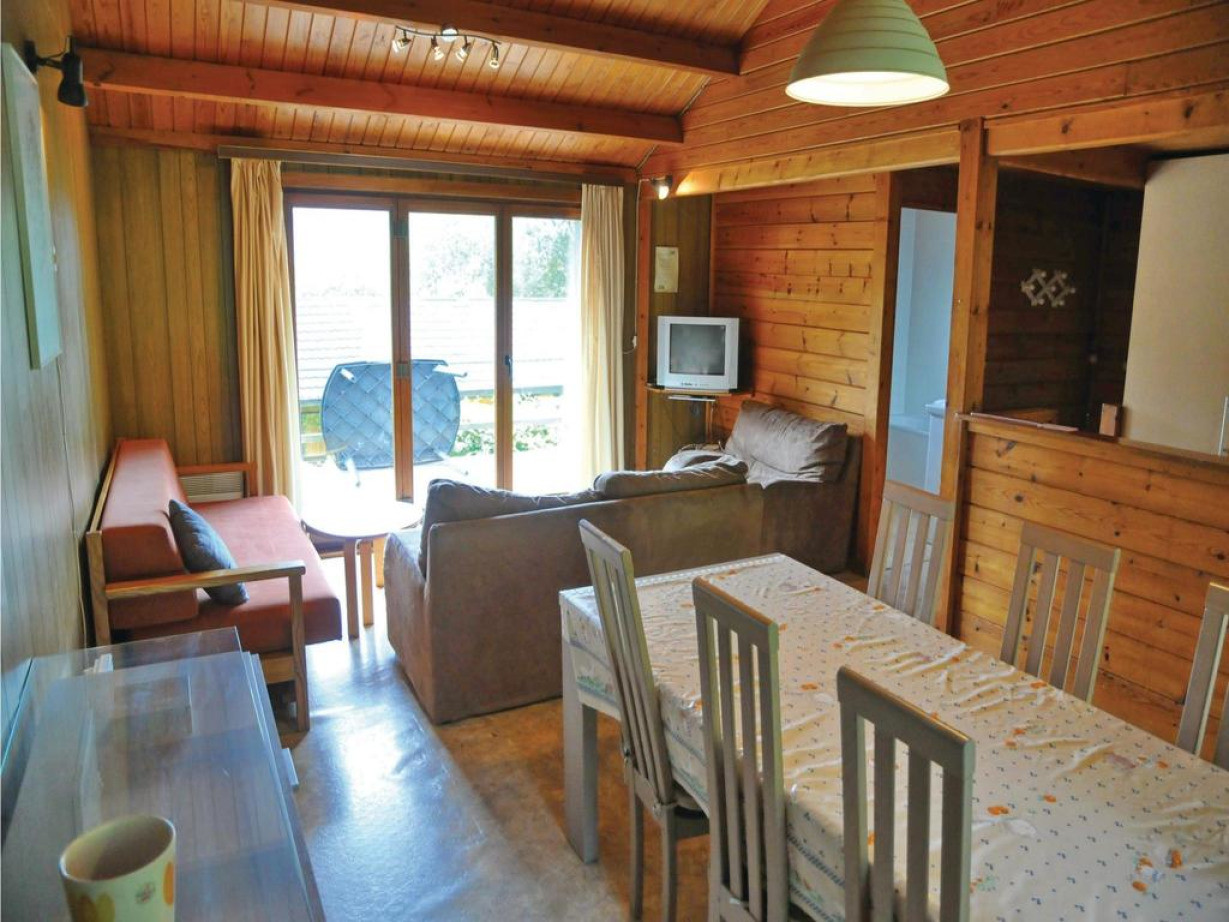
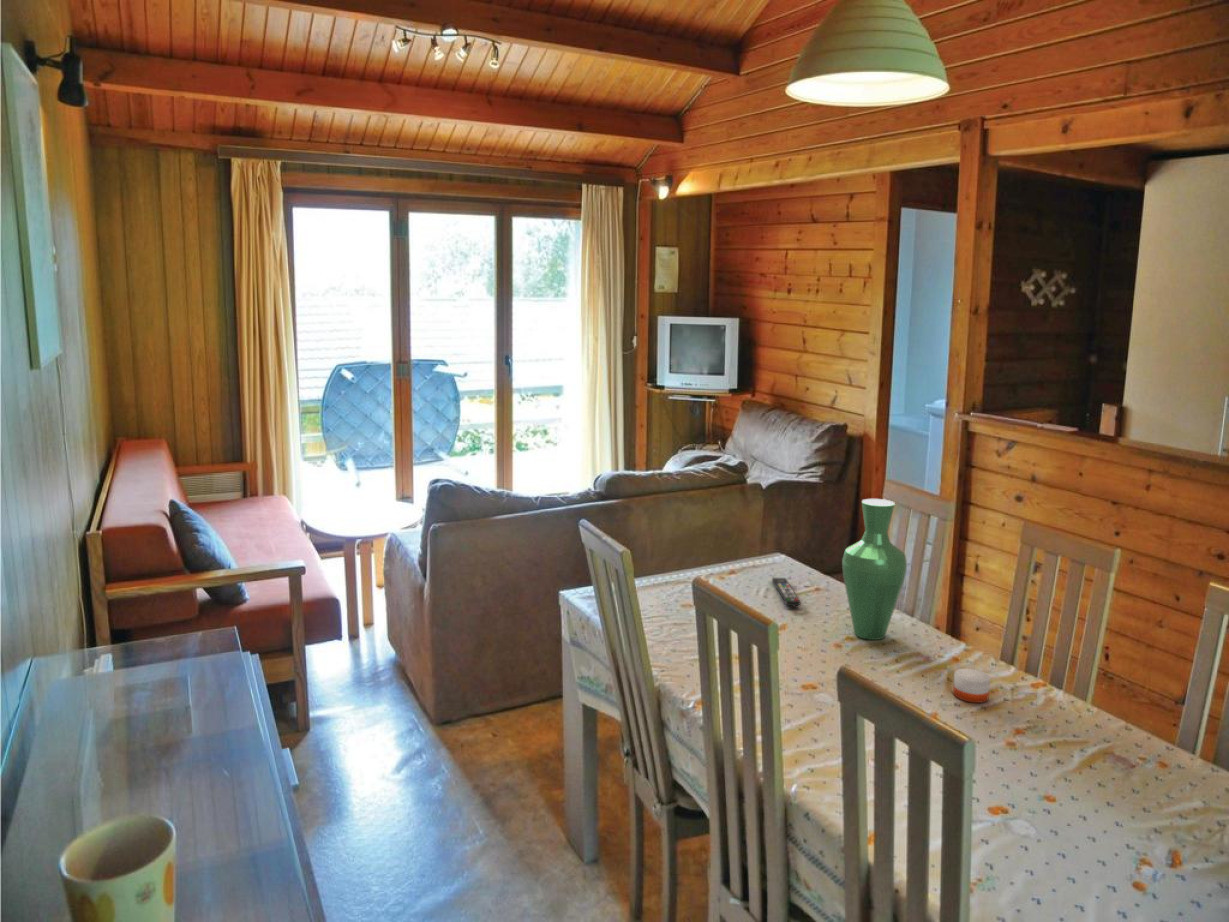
+ vase (873, 569)
+ remote control (785, 591)
+ candle (972, 674)
